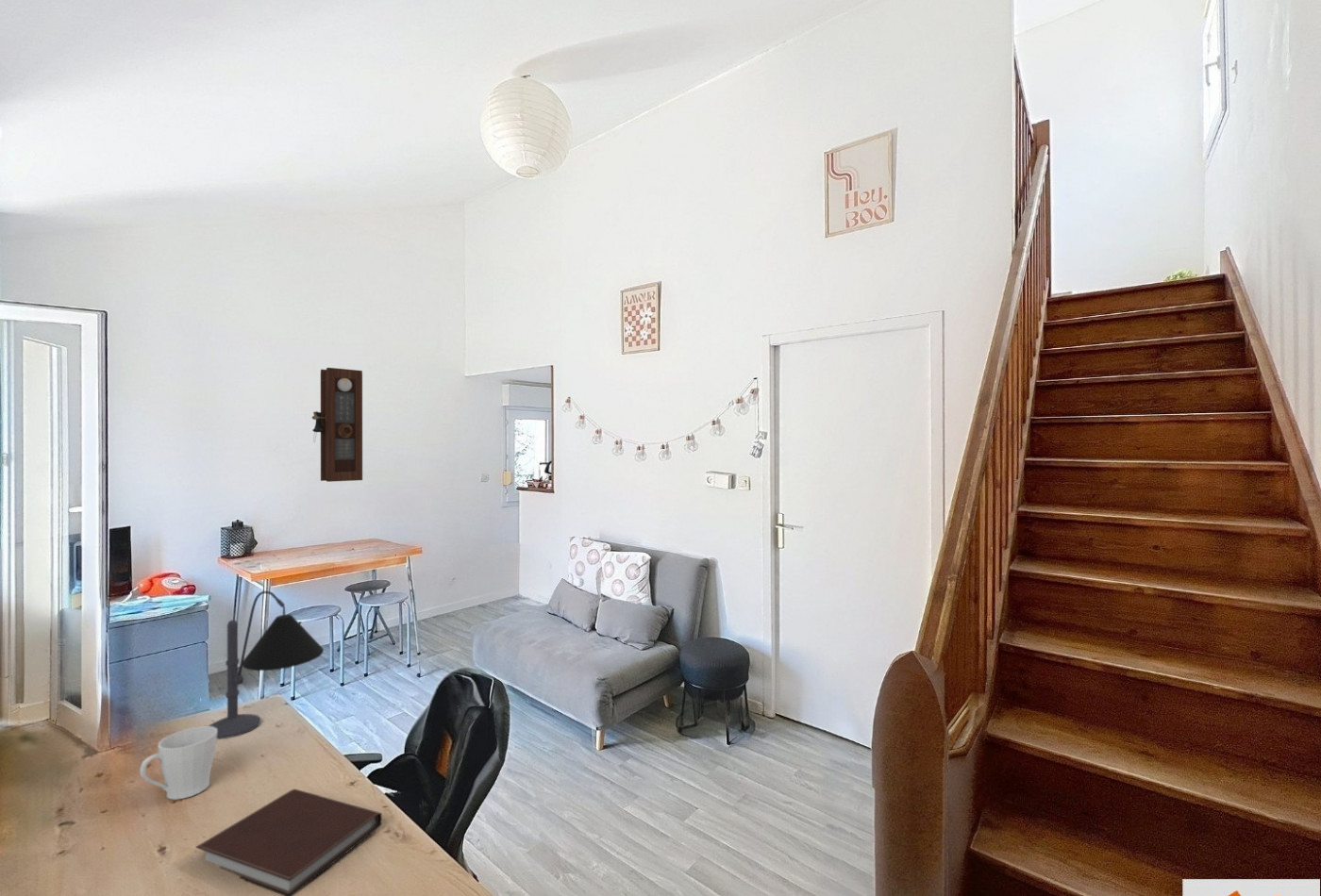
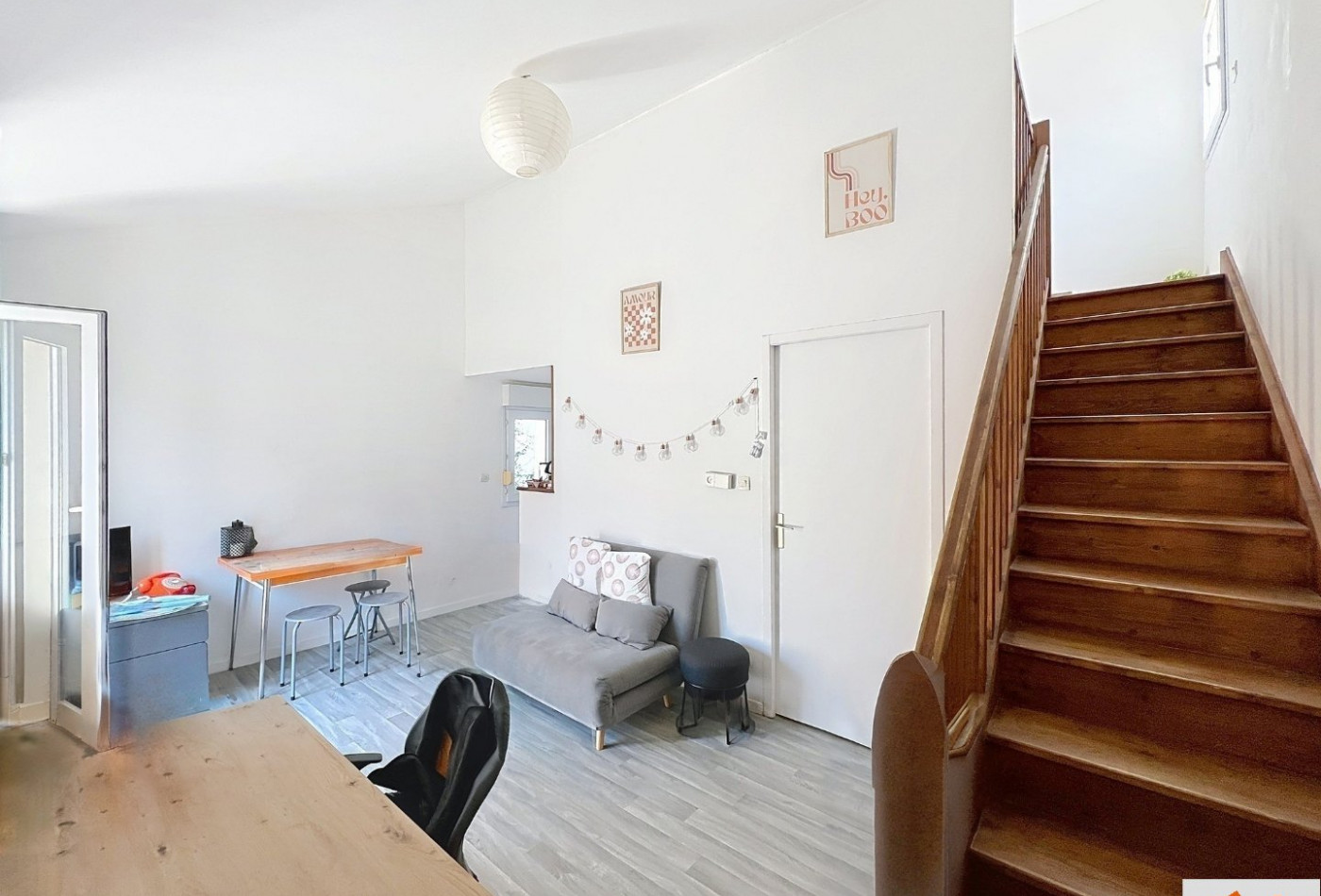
- mug (179, 766)
- pendulum clock (337, 424)
- desk lamp (260, 663)
- notebook (293, 836)
